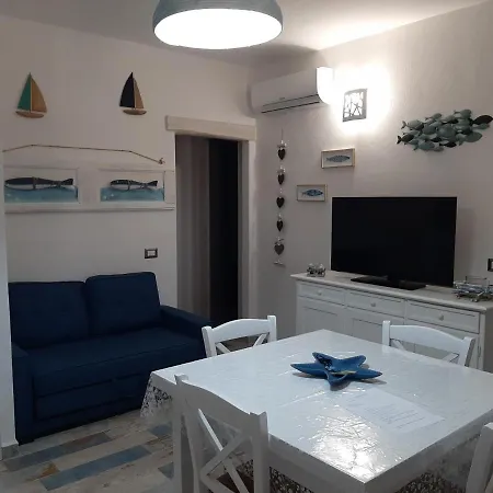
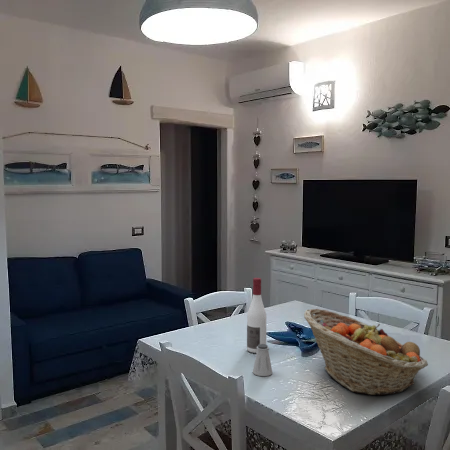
+ alcohol (256, 314)
+ fruit basket (361, 346)
+ saltshaker (262, 358)
